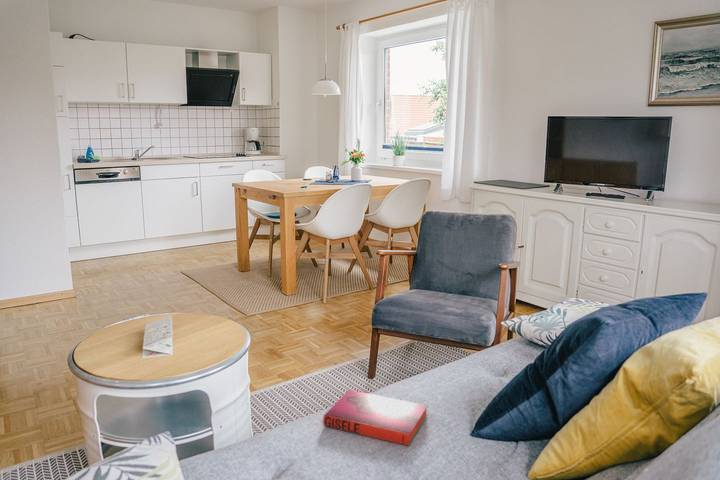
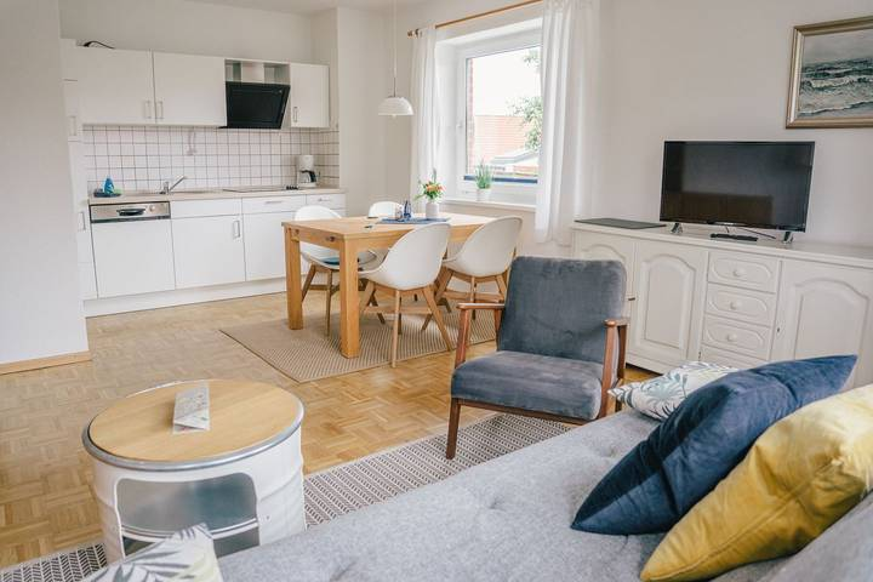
- hardback book (376, 415)
